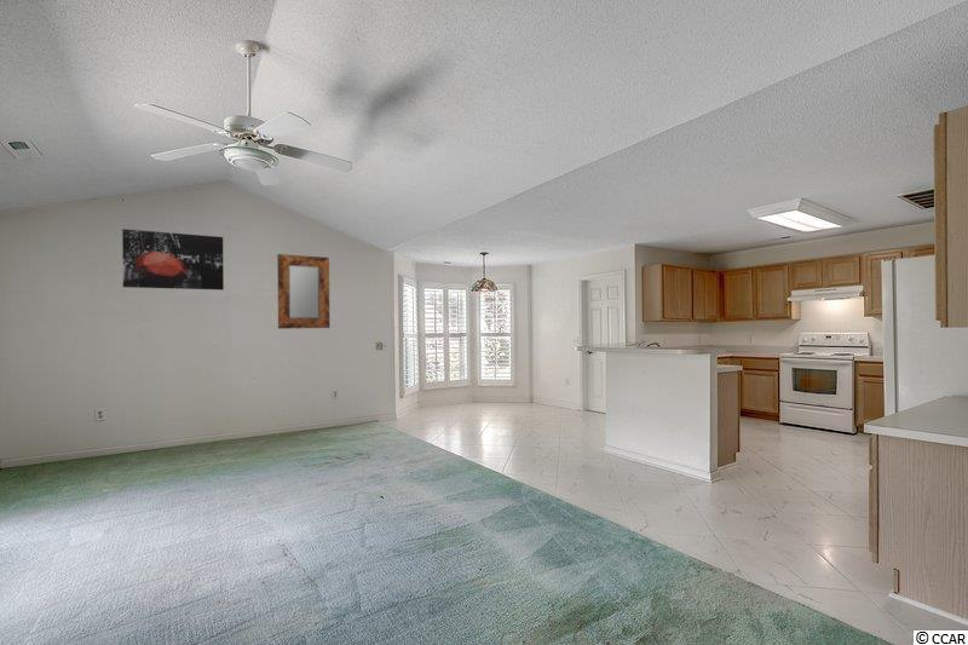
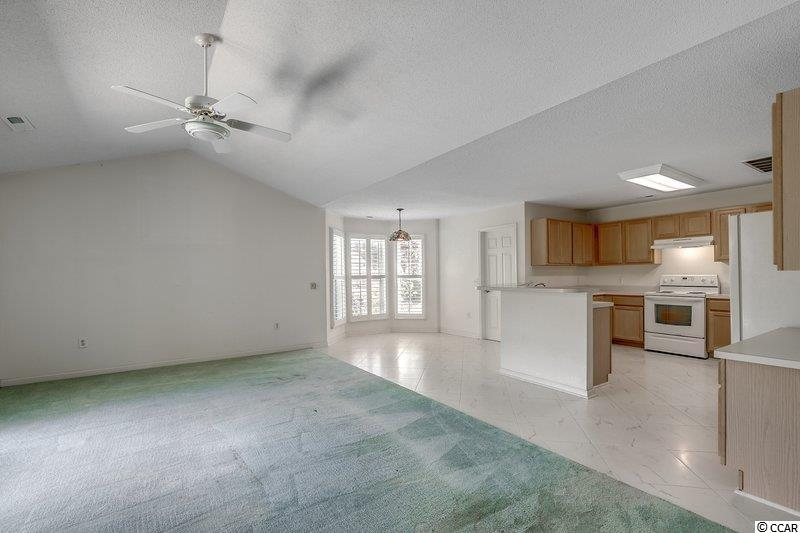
- home mirror (304, 292)
- wall art (175, 260)
